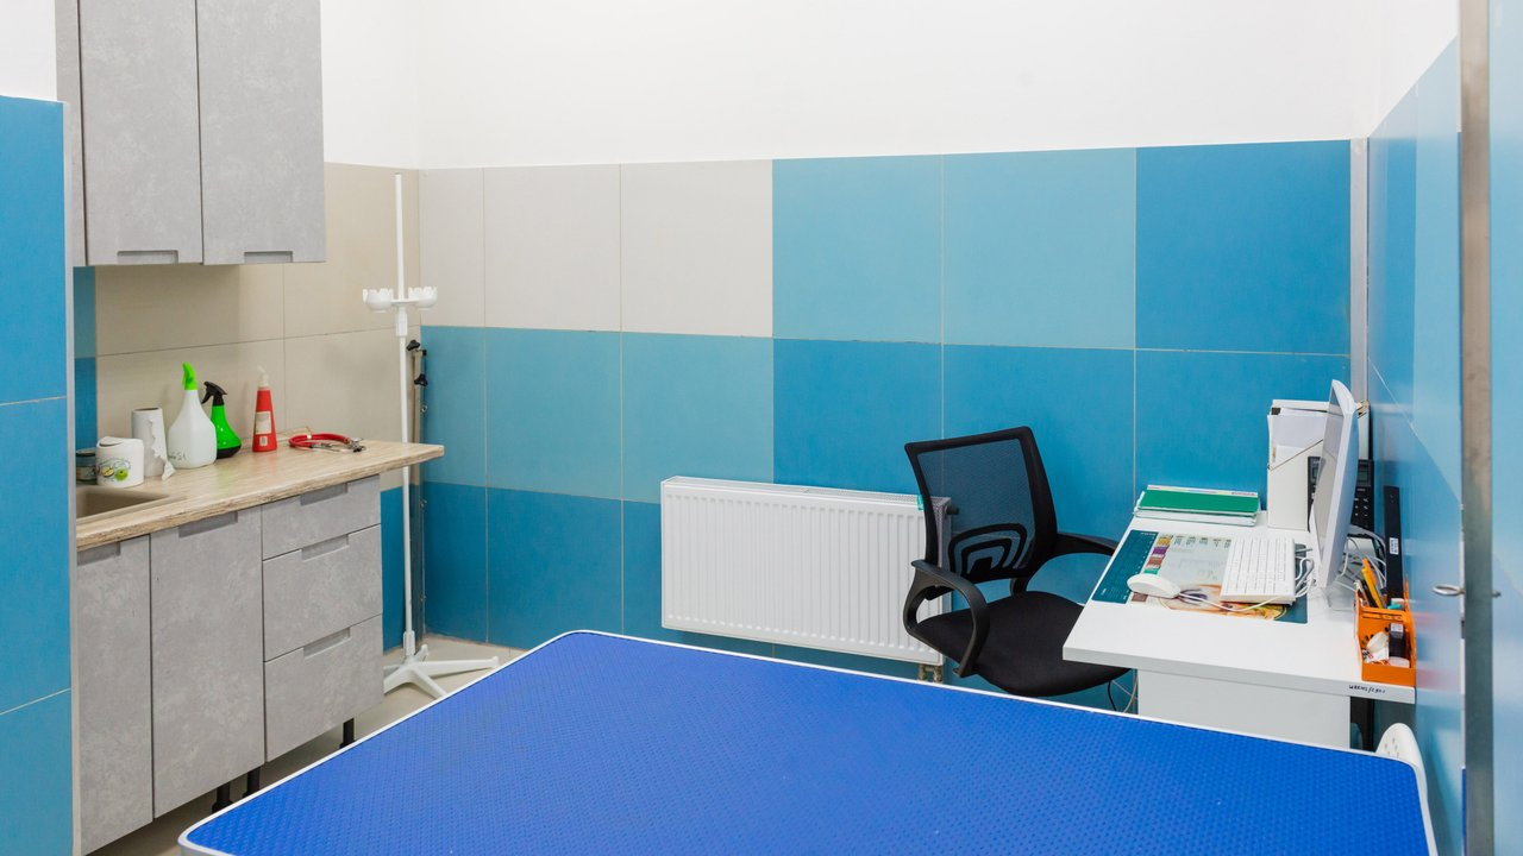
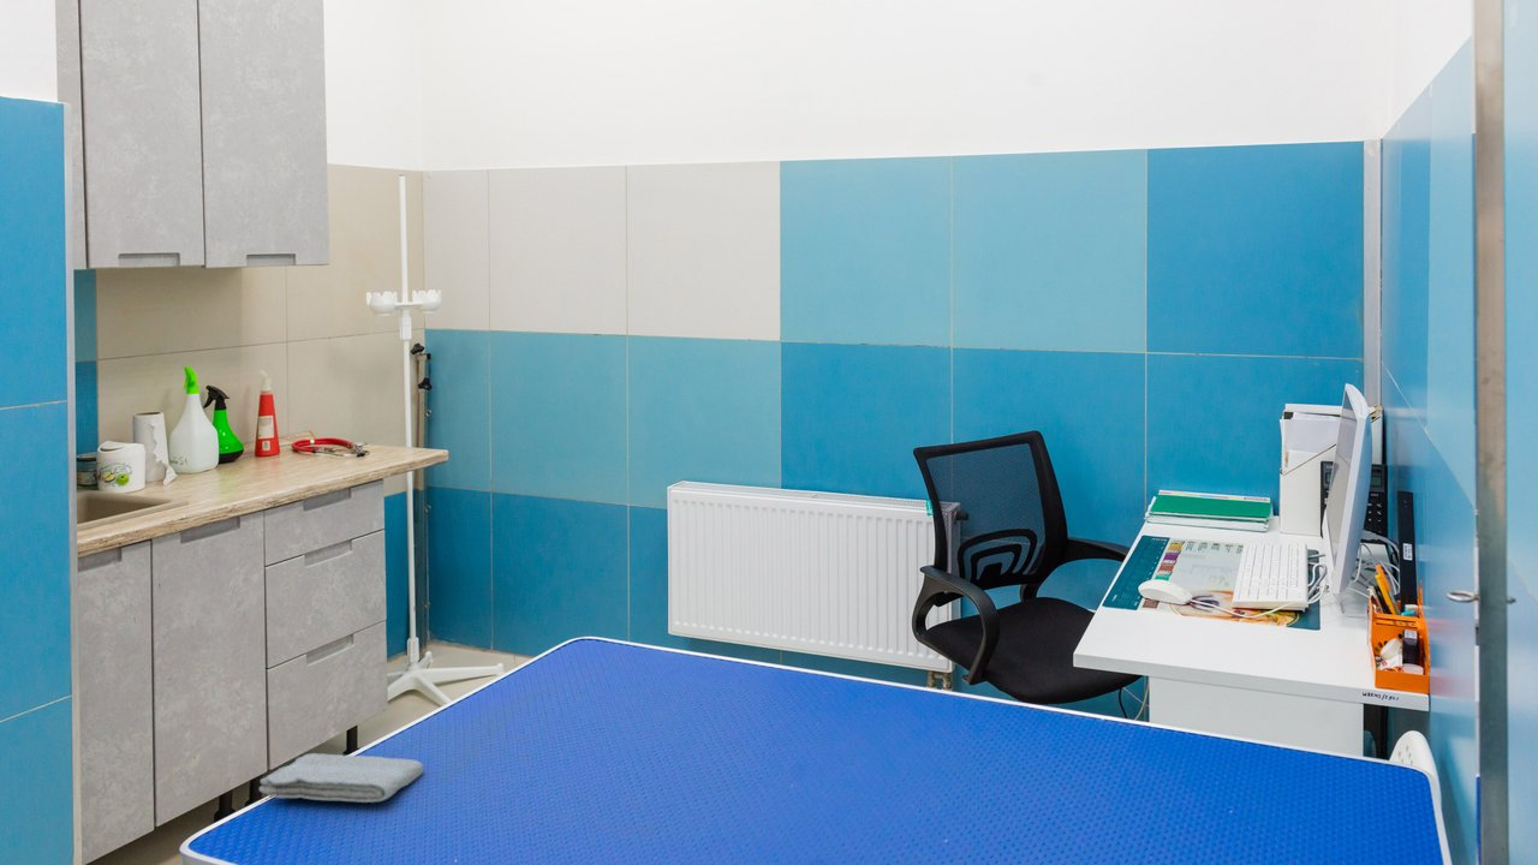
+ washcloth (342, 775)
